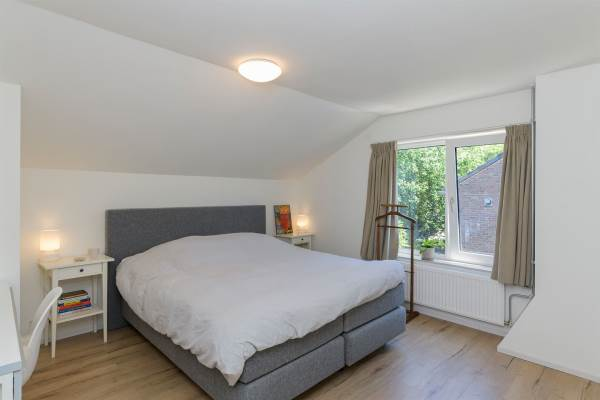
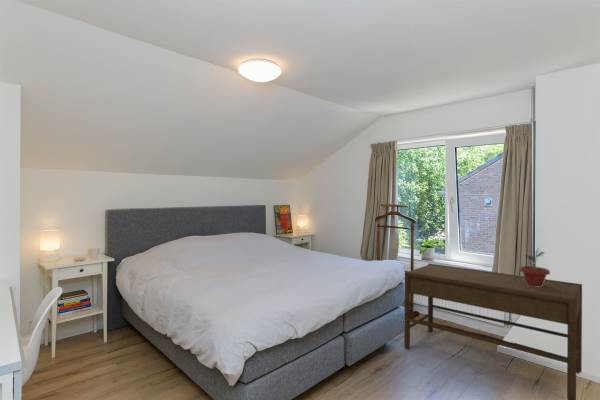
+ potted plant (534, 264)
+ bench (486, 318)
